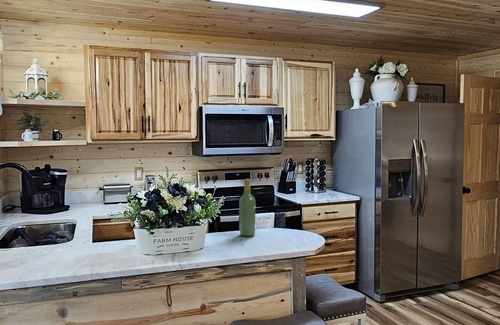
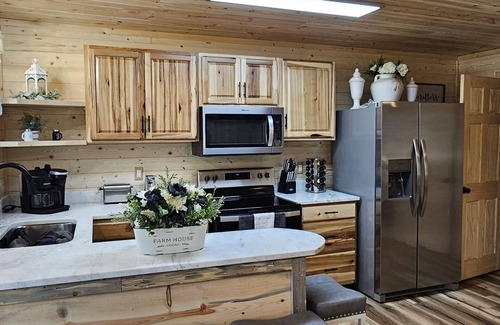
- wine bottle (247, 207)
